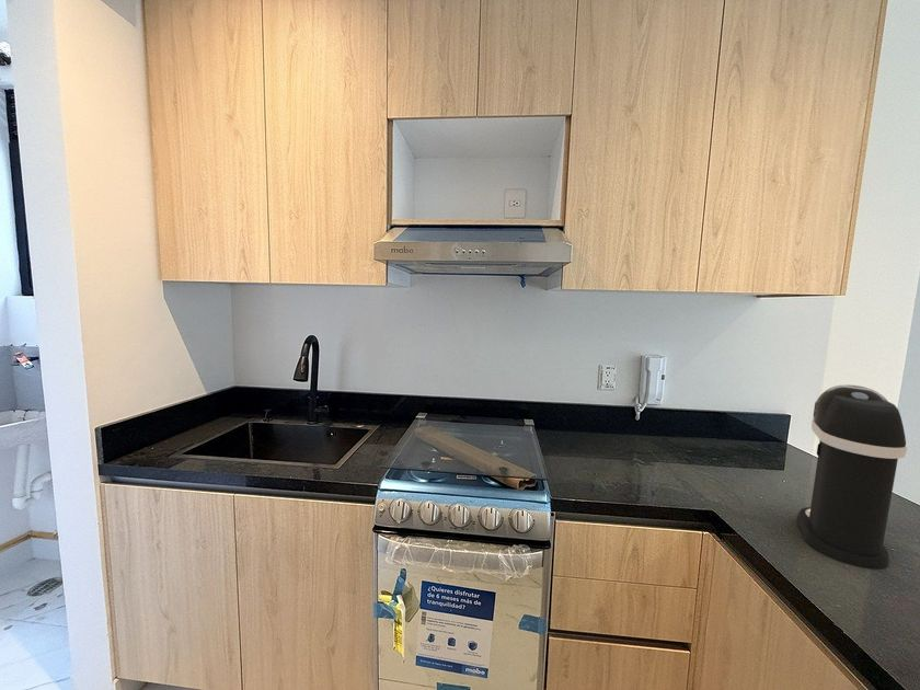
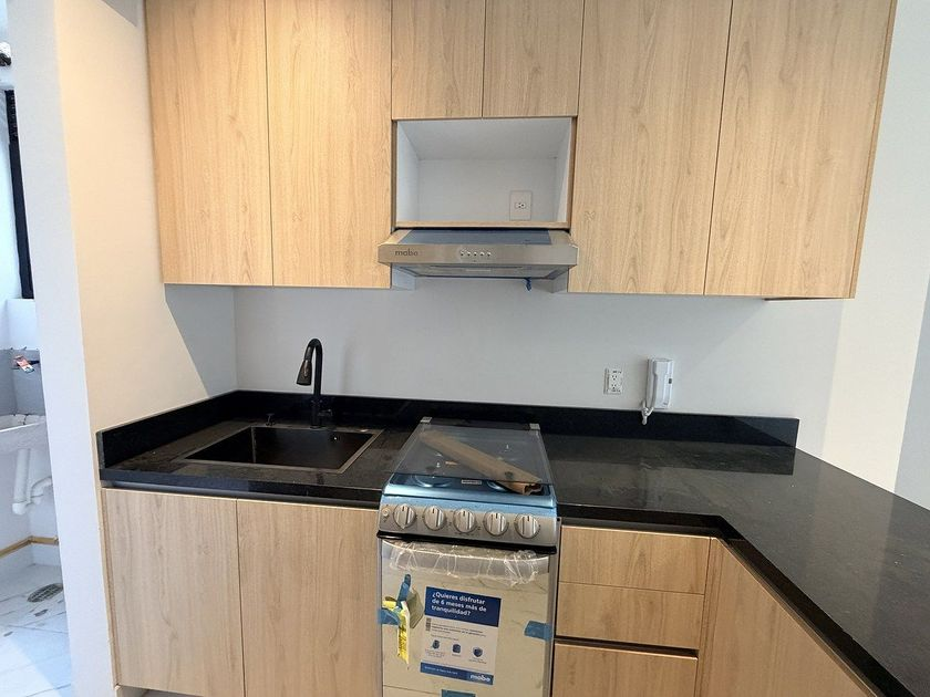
- coffee maker (850, 465)
